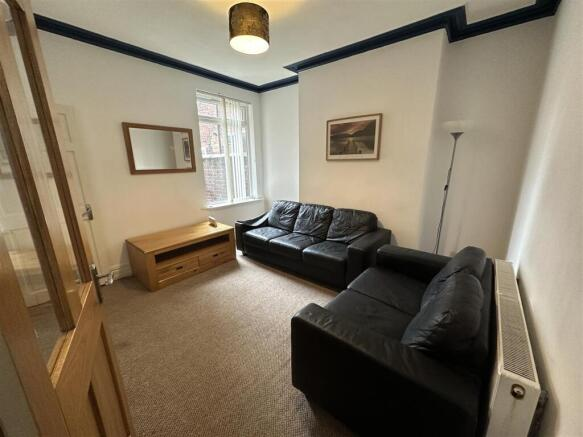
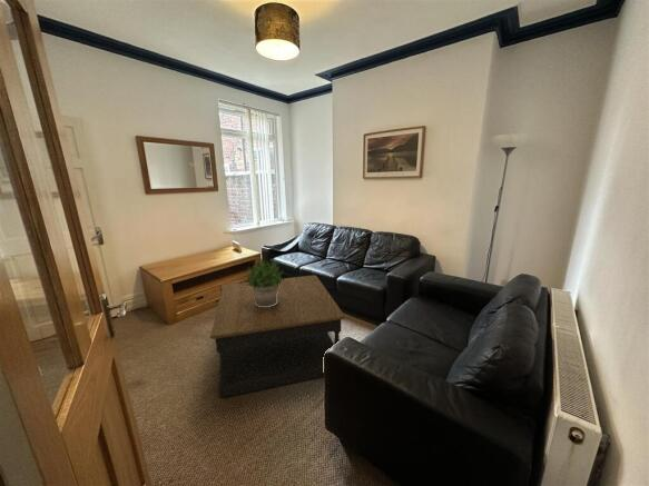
+ potted plant (267, 281)
+ coffee table (277, 324)
